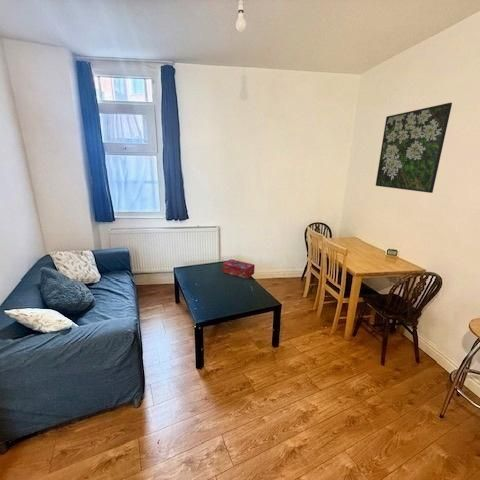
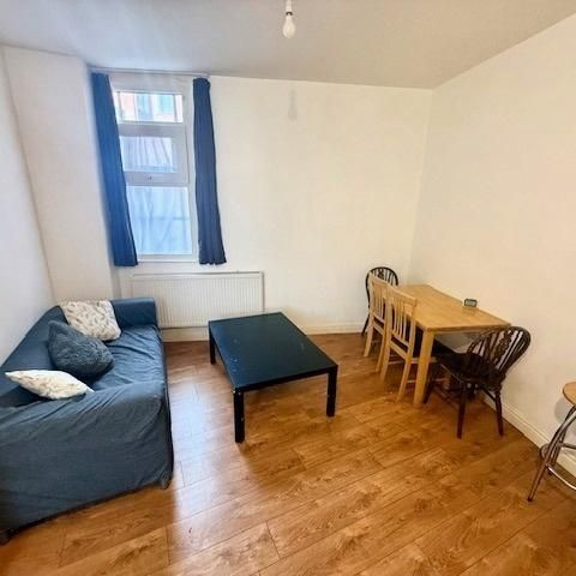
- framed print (407, 151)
- tissue box (238, 268)
